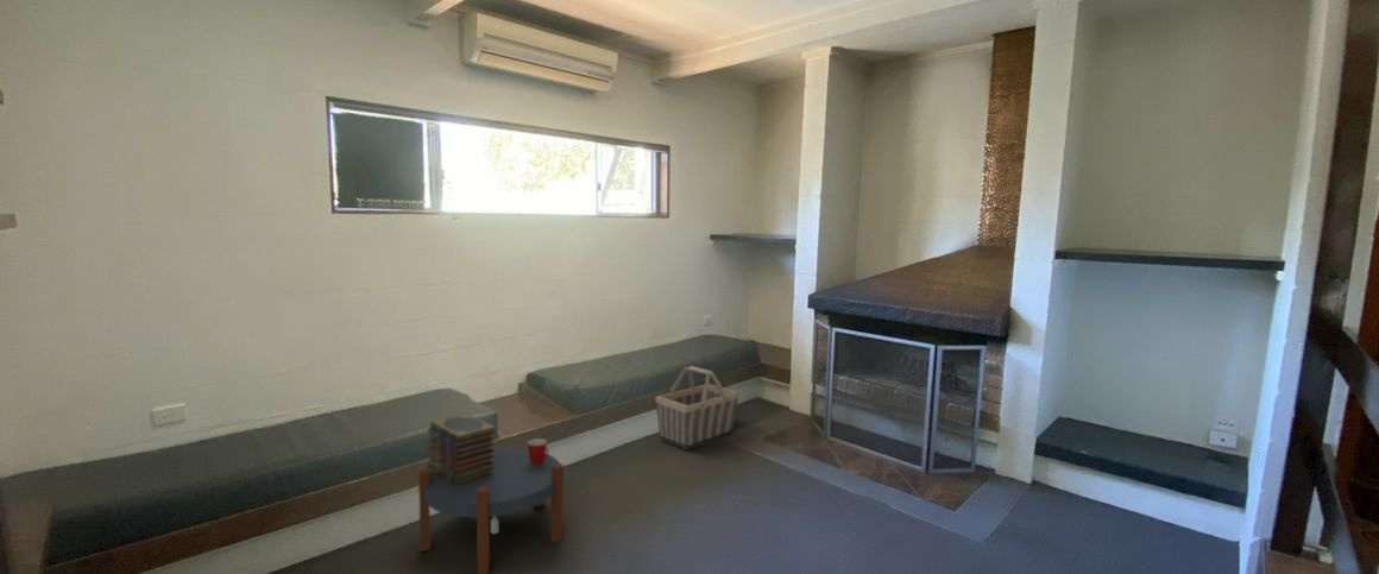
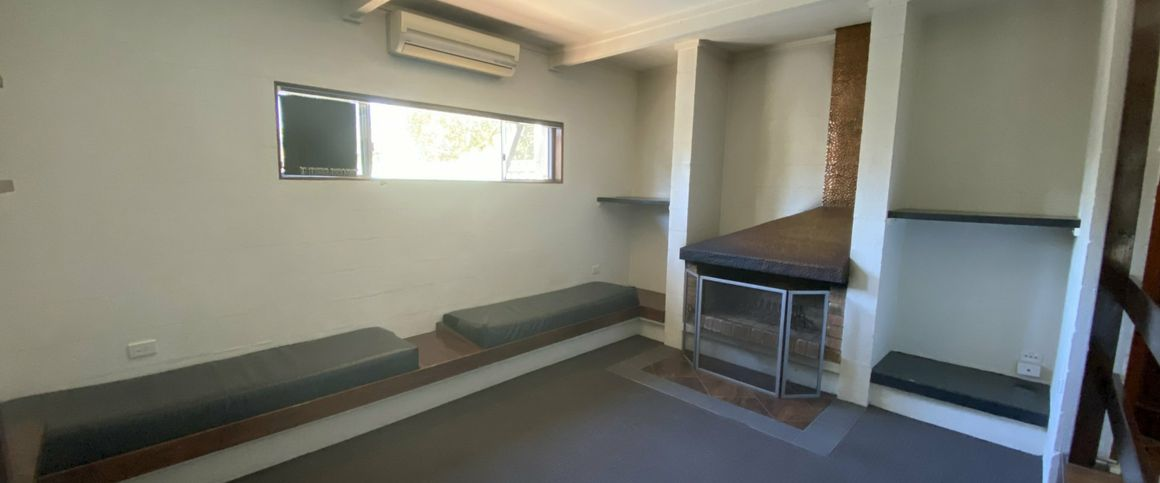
- book stack (461, 447)
- side table (495, 496)
- mug (539, 453)
- basket (698, 402)
